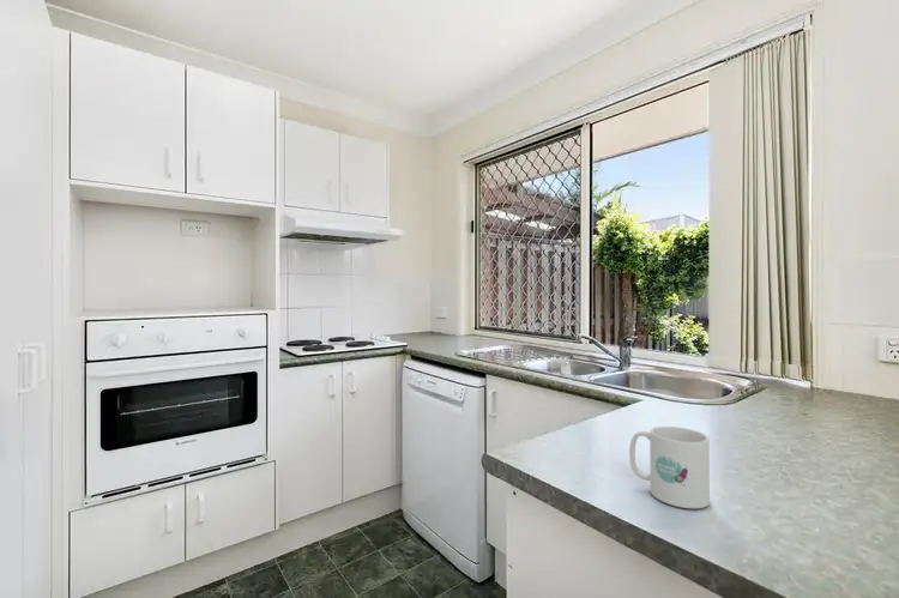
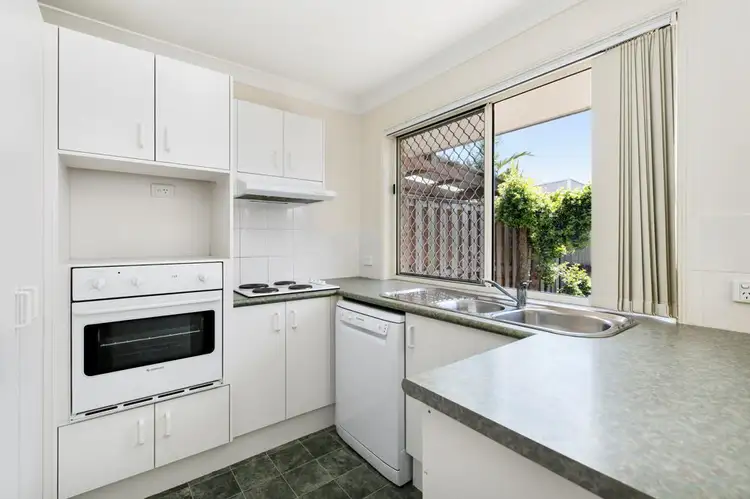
- mug (666, 461)
